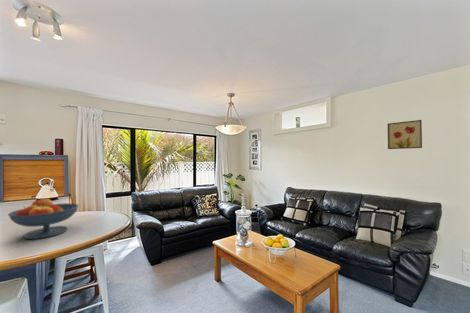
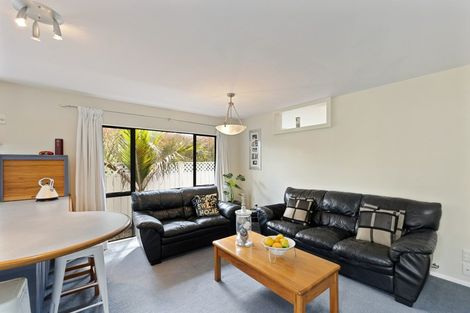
- wall art (404, 135)
- fruit bowl (46, 216)
